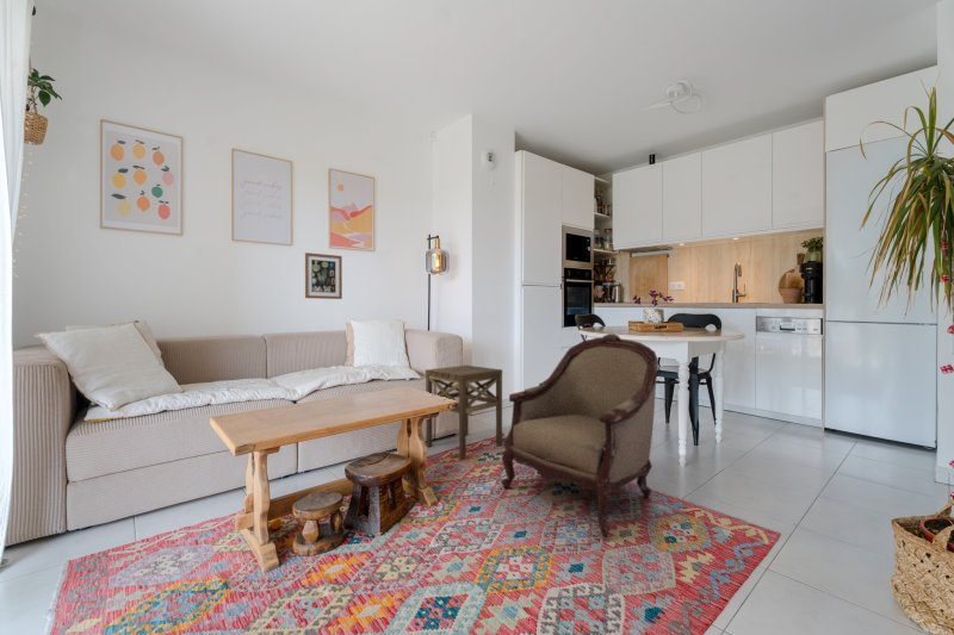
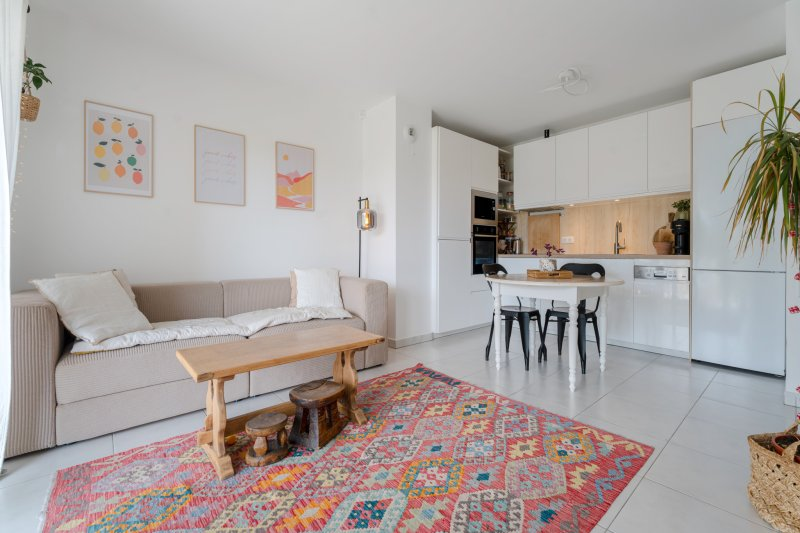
- armchair (583, 415)
- wall art (323, 276)
- side table (464, 407)
